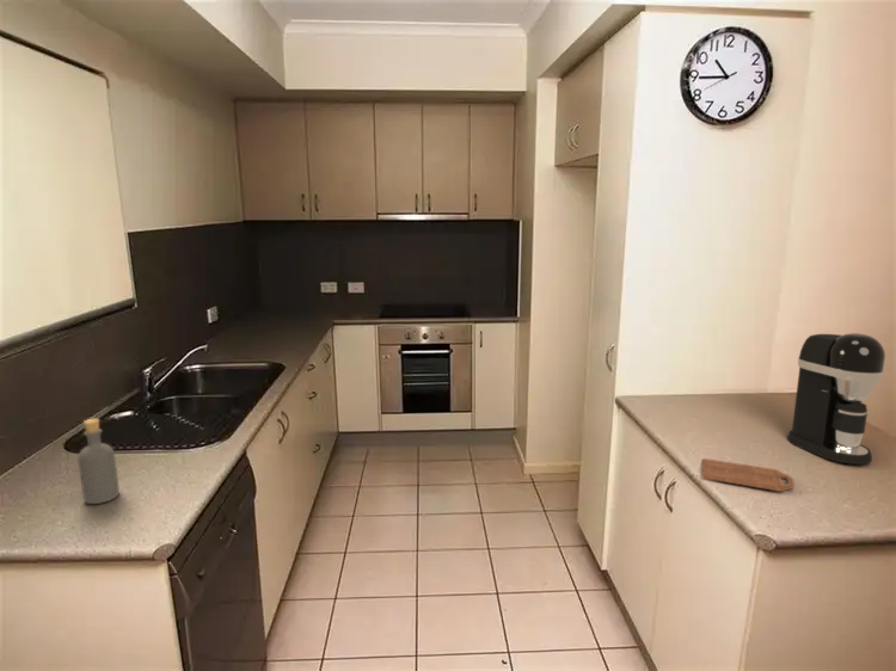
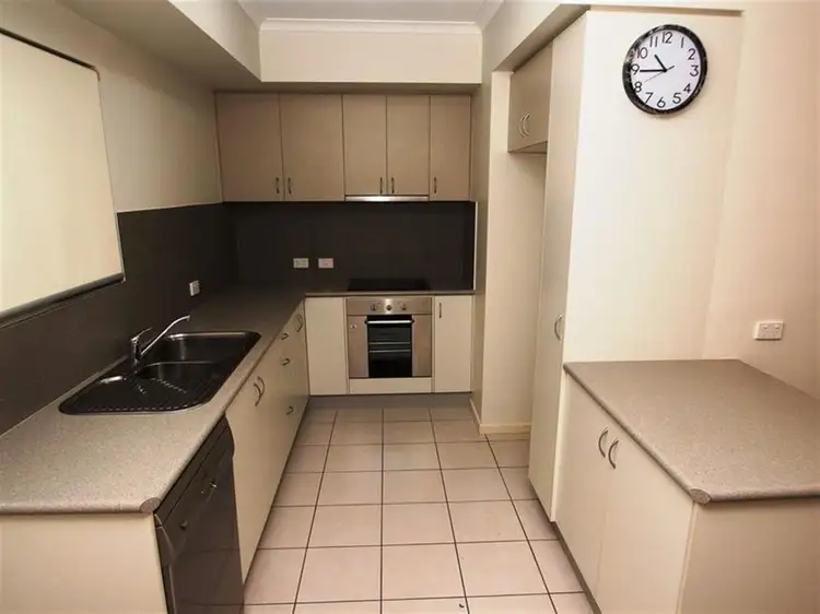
- bottle (97, 458)
- cutting board (745, 474)
- coffee maker (835, 390)
